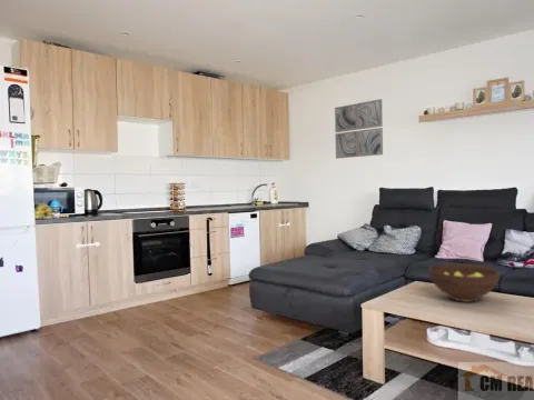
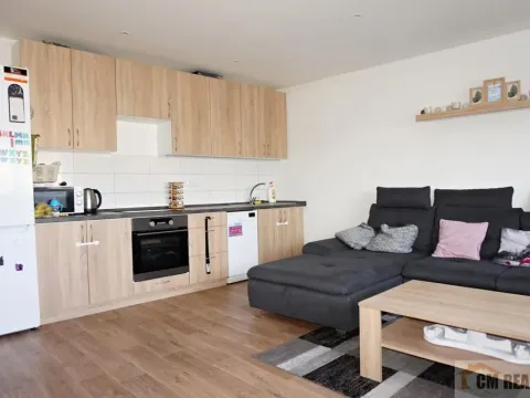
- wall art (357, 129)
- fruit bowl (463, 284)
